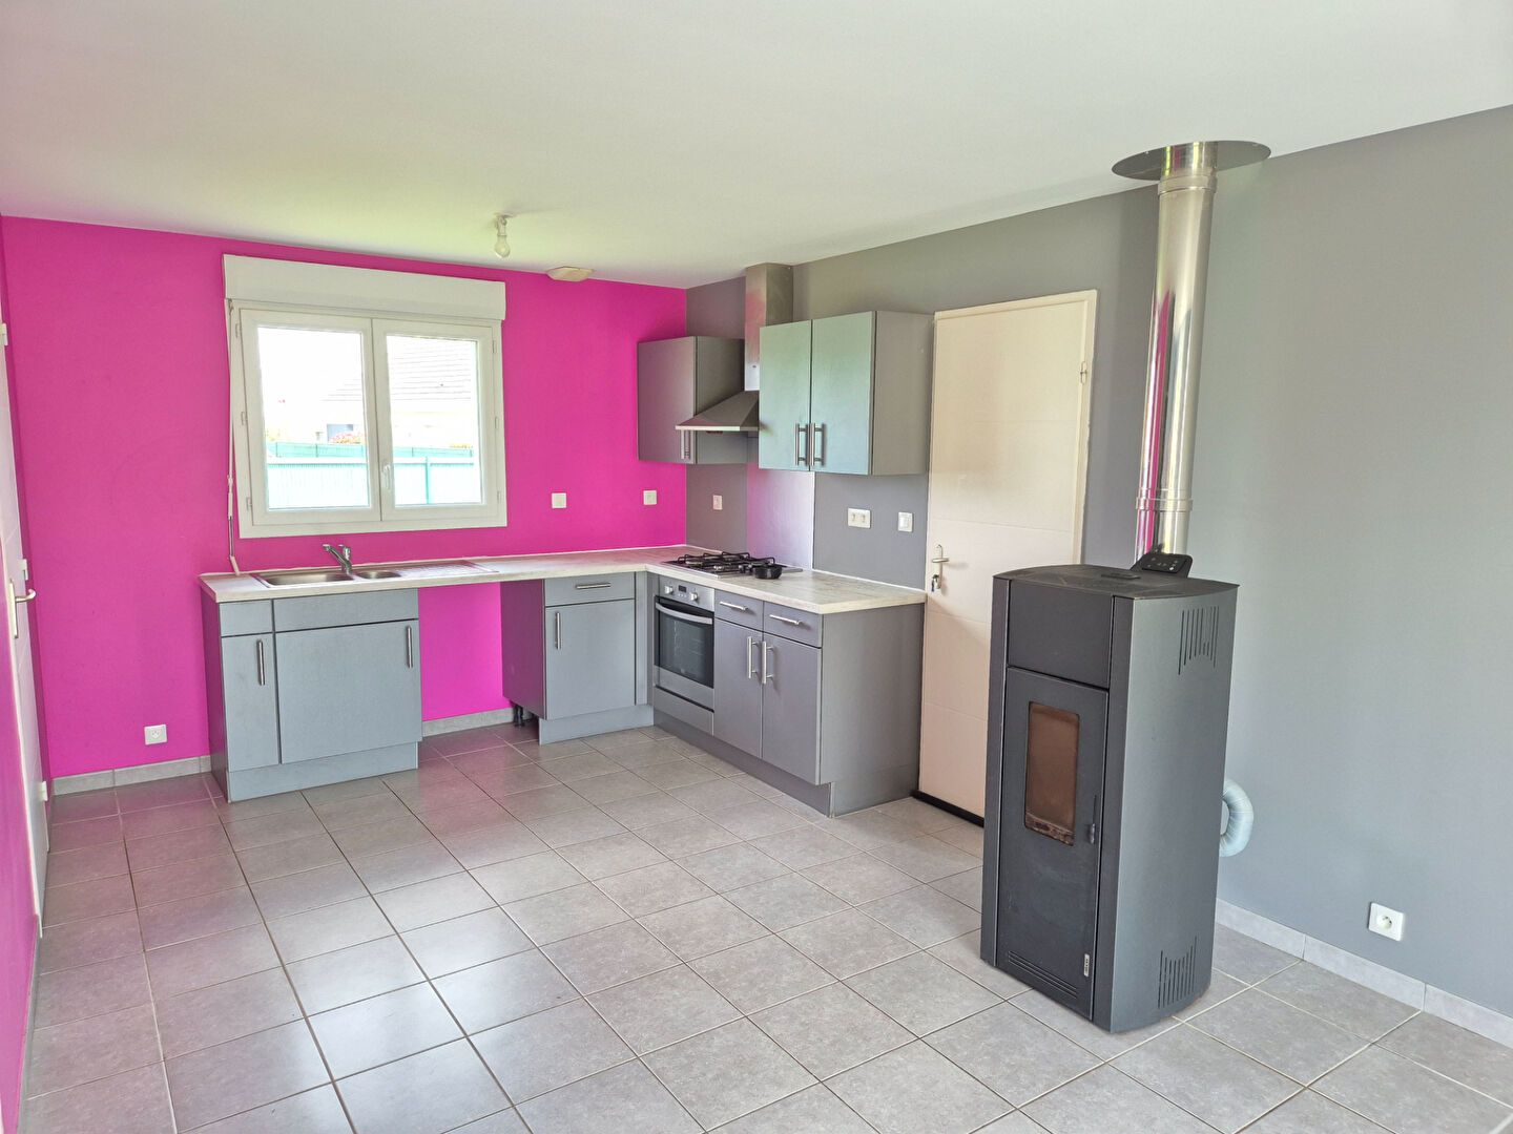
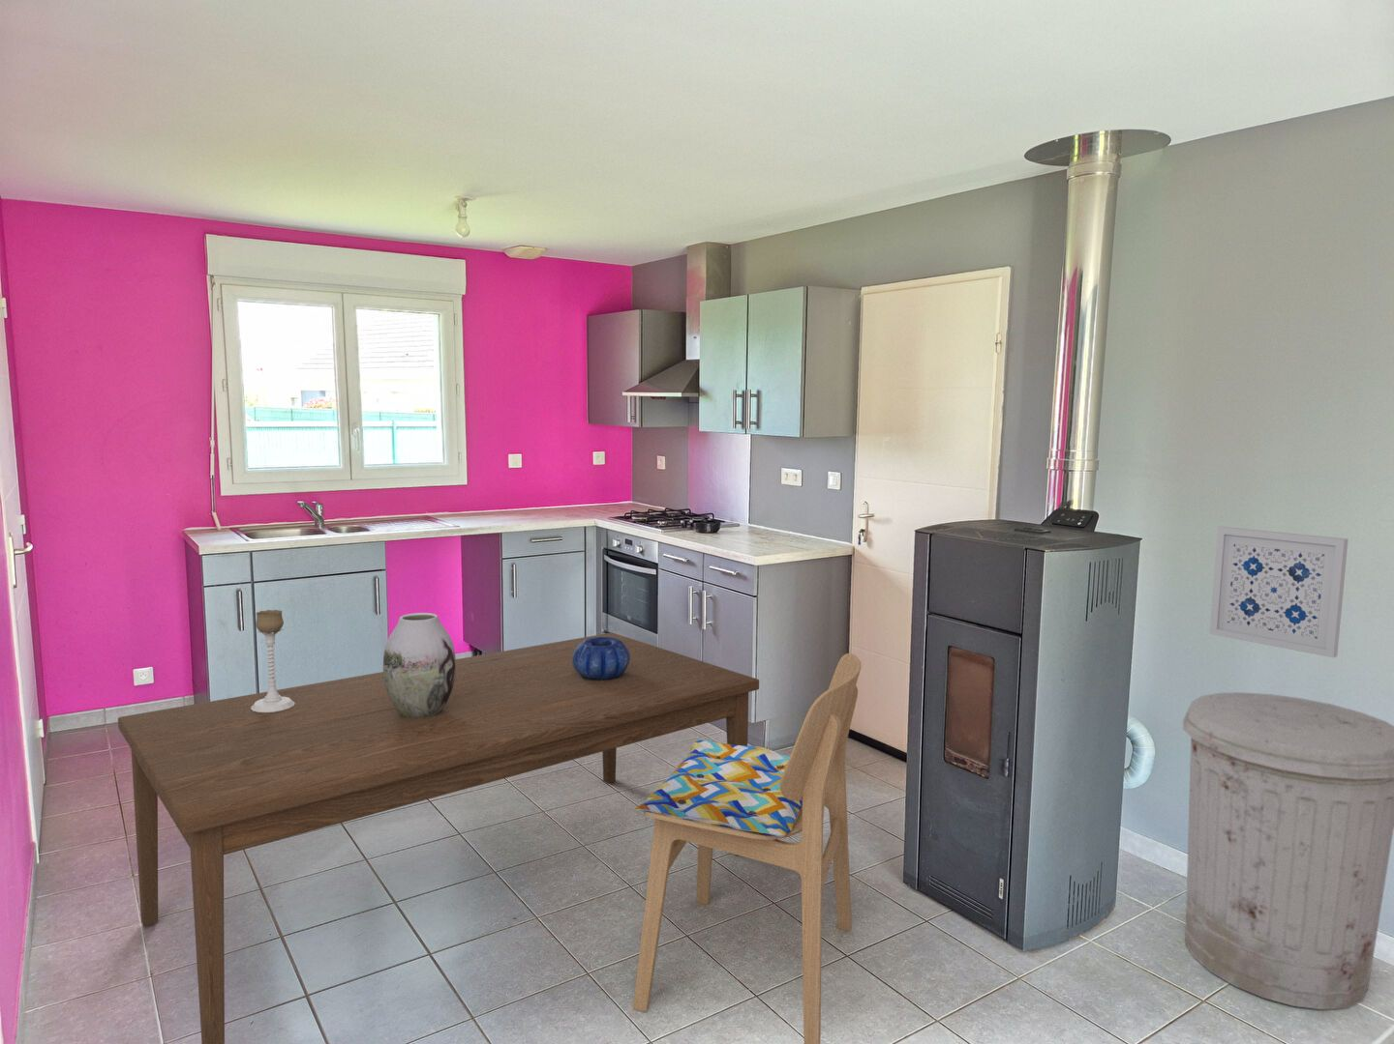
+ vase (419, 663)
+ dining chair (754, 816)
+ candle holder (271, 658)
+ wall art (1275, 589)
+ decorative bowl (602, 657)
+ dining table (463, 788)
+ trash can (1283, 837)
